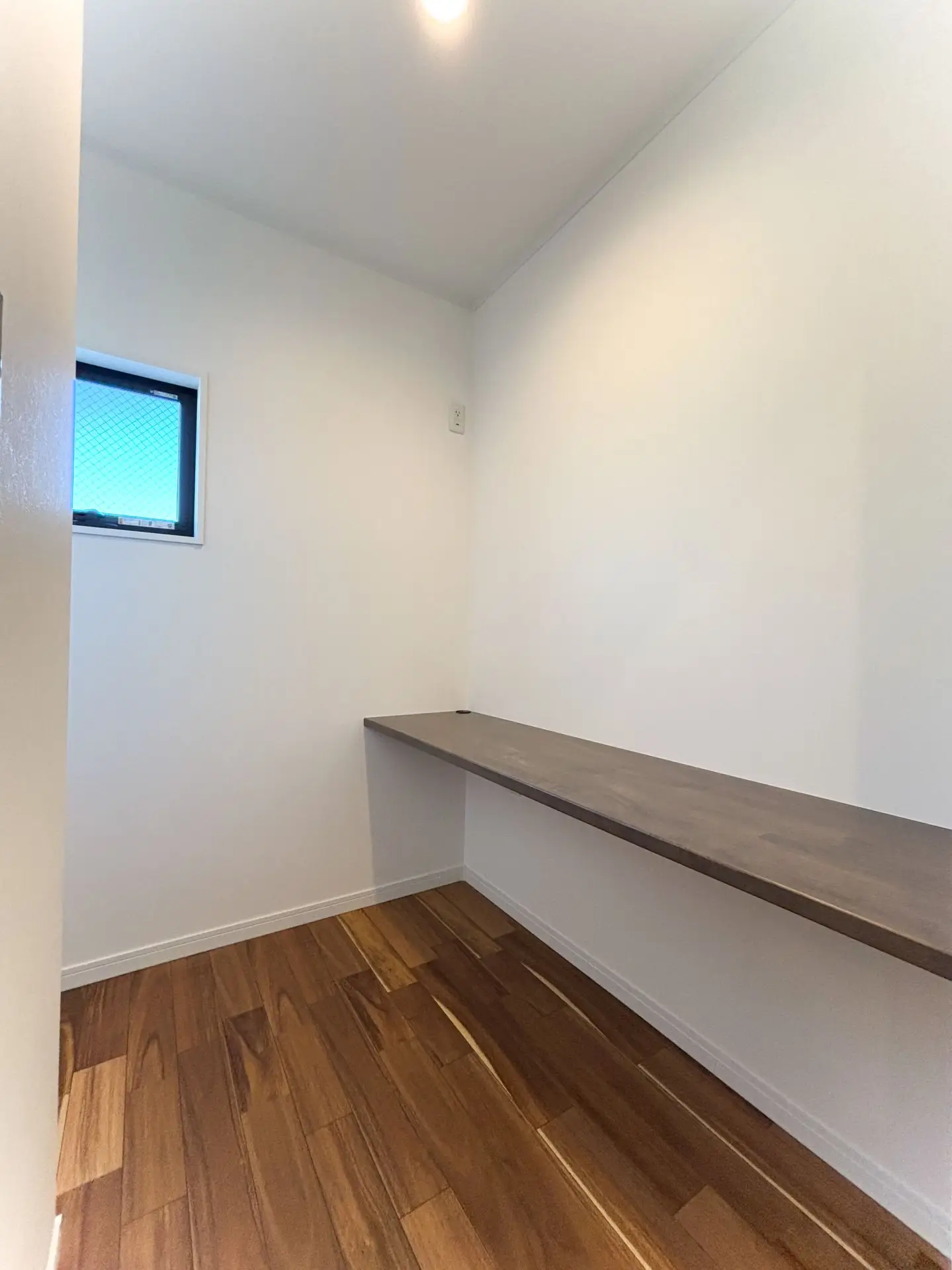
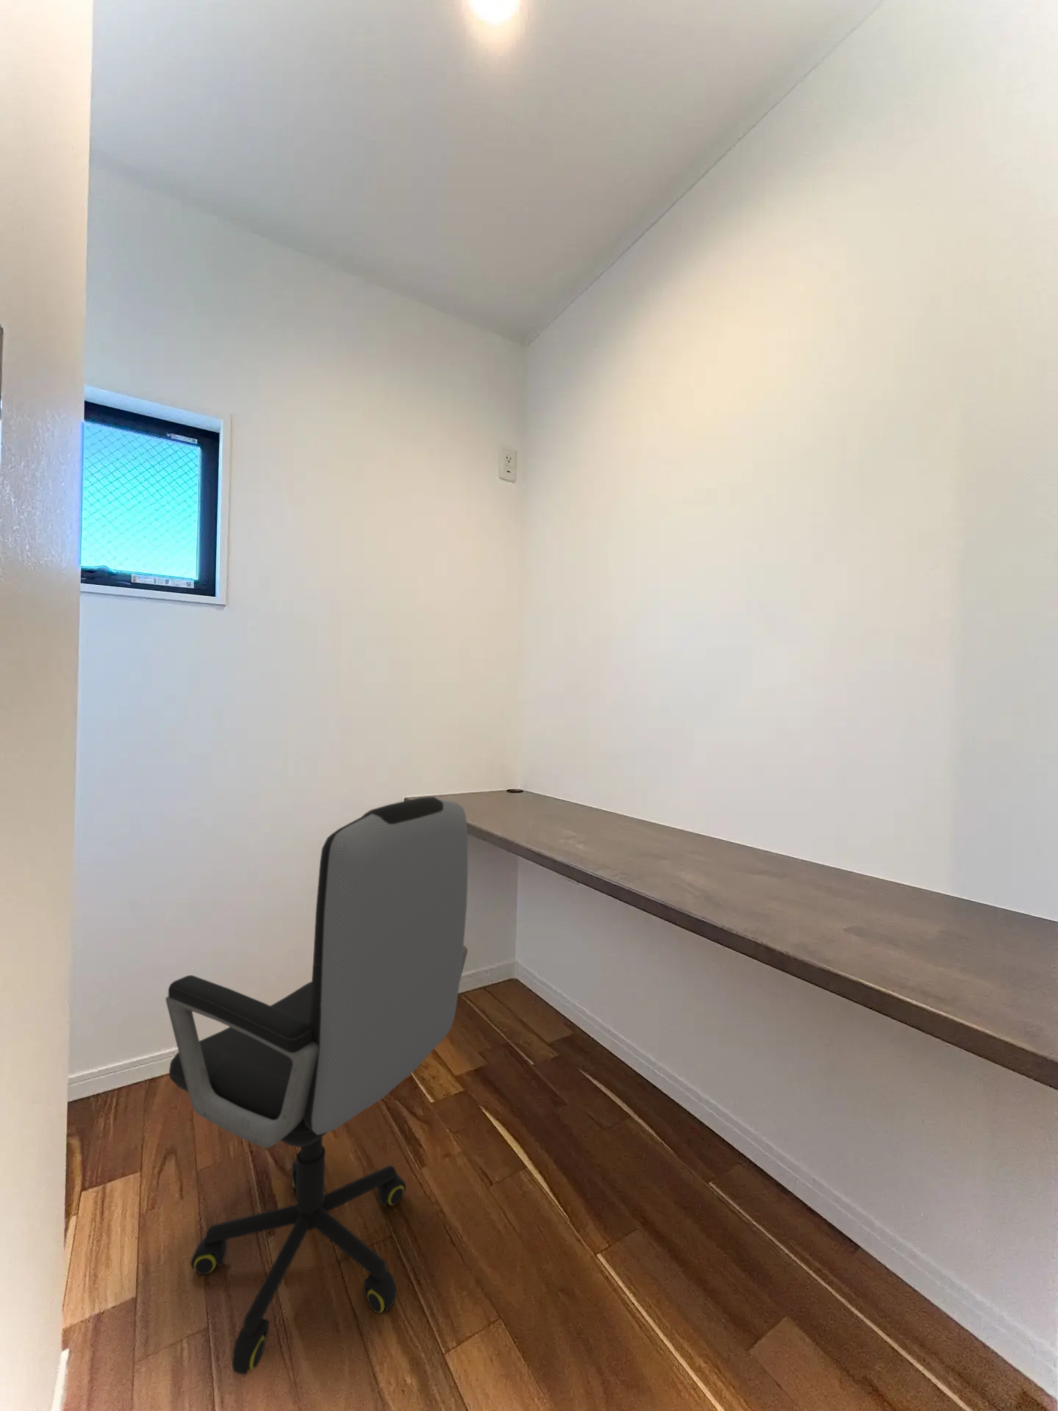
+ office chair (328, 1029)
